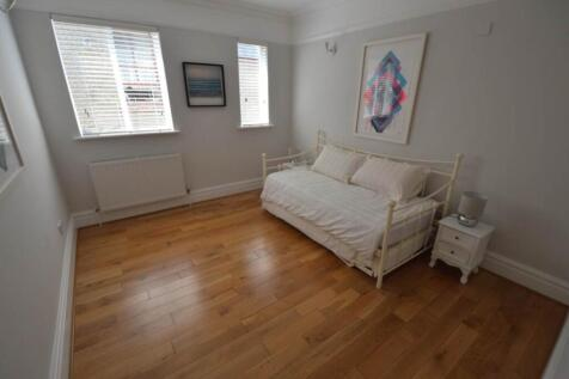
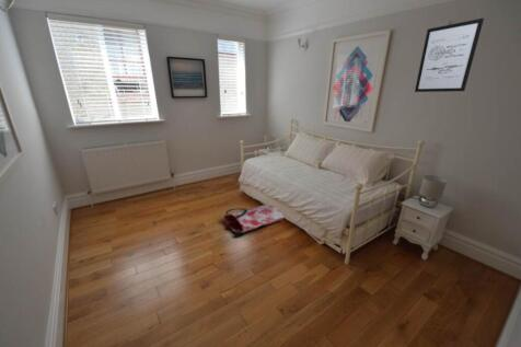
+ wall art (444, 59)
+ bag (254, 216)
